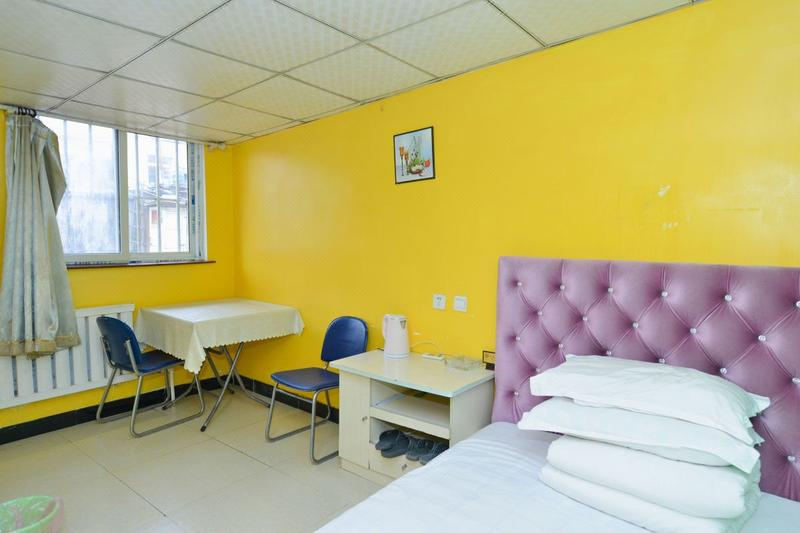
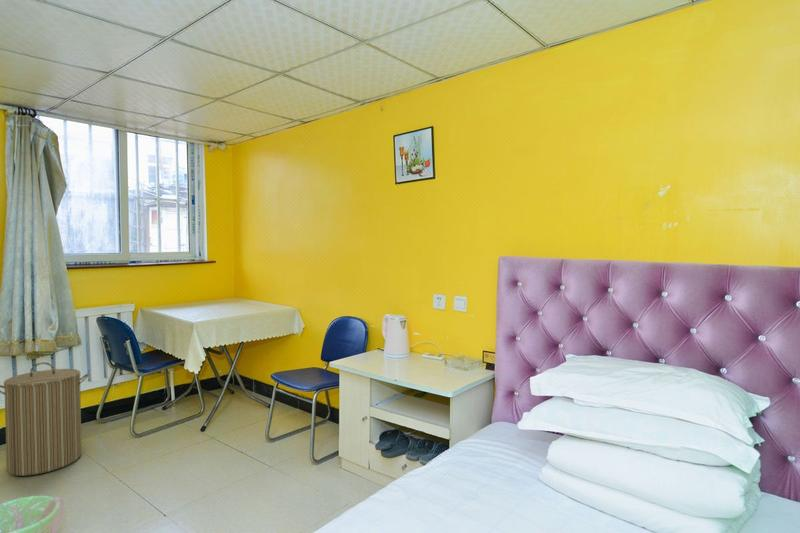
+ laundry hamper (44, 412)
